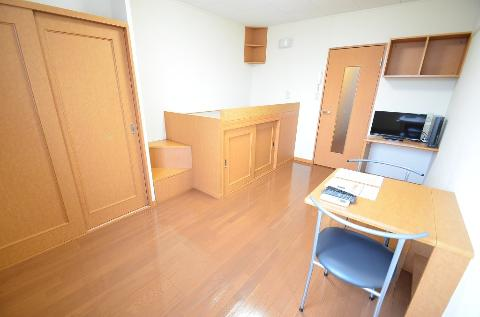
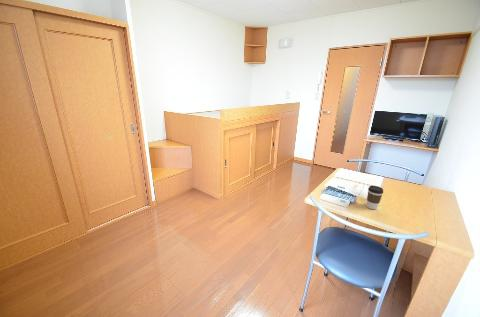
+ coffee cup (373, 197)
